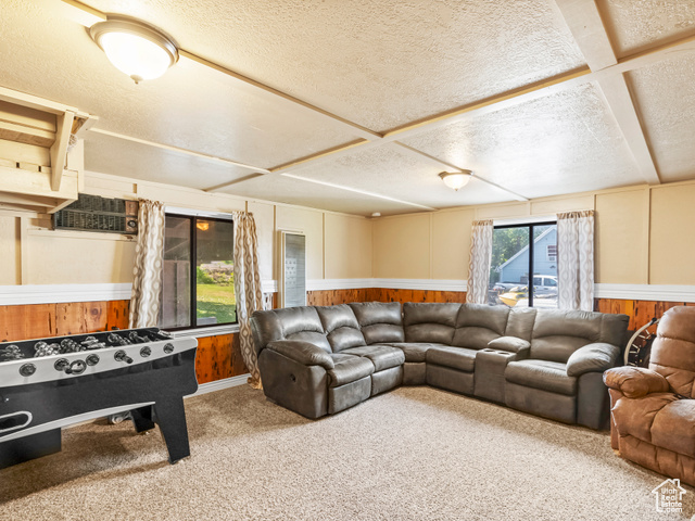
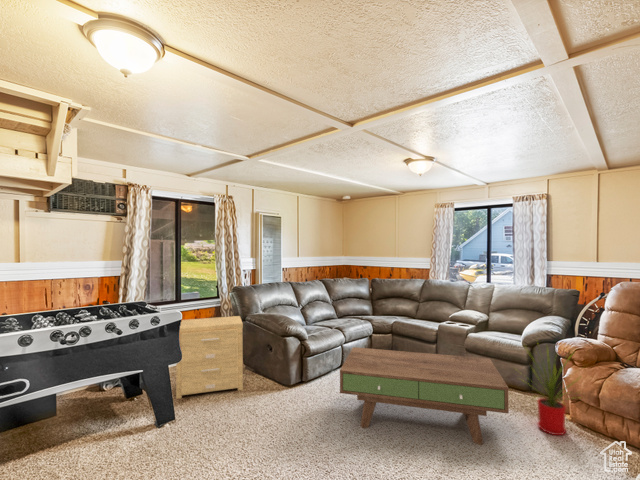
+ house plant (552, 386)
+ coffee table (418, 392)
+ side table (210, 355)
